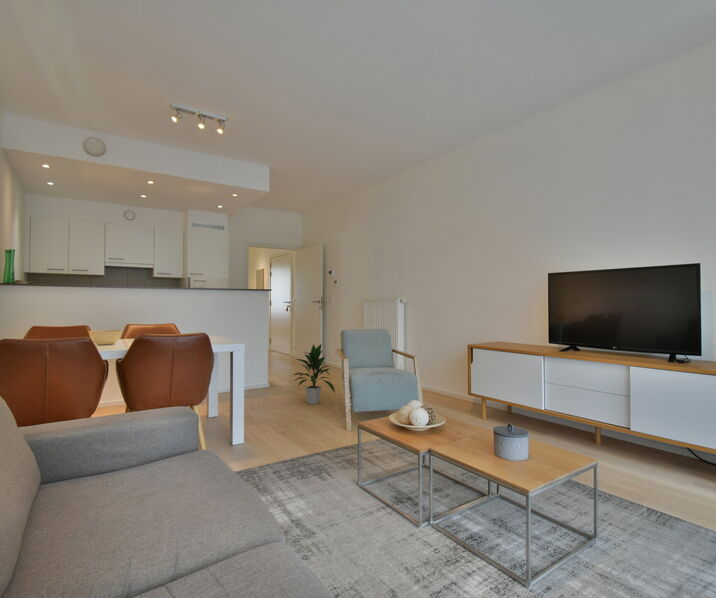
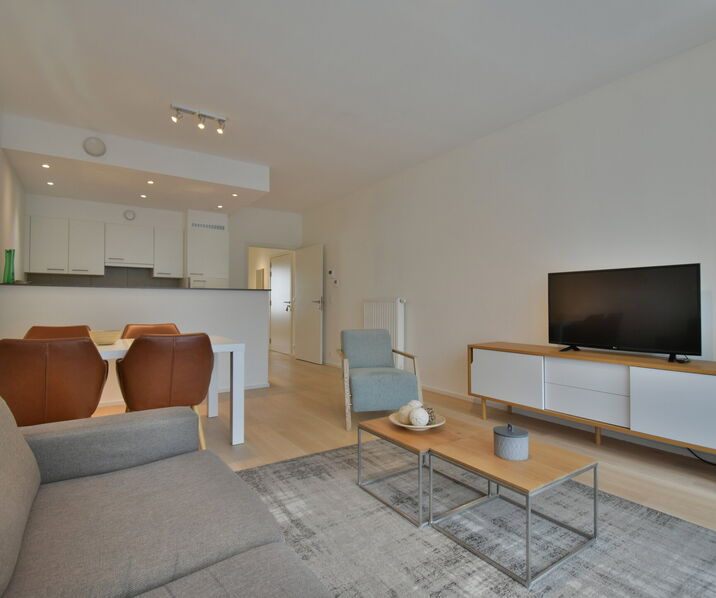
- indoor plant (314, 373)
